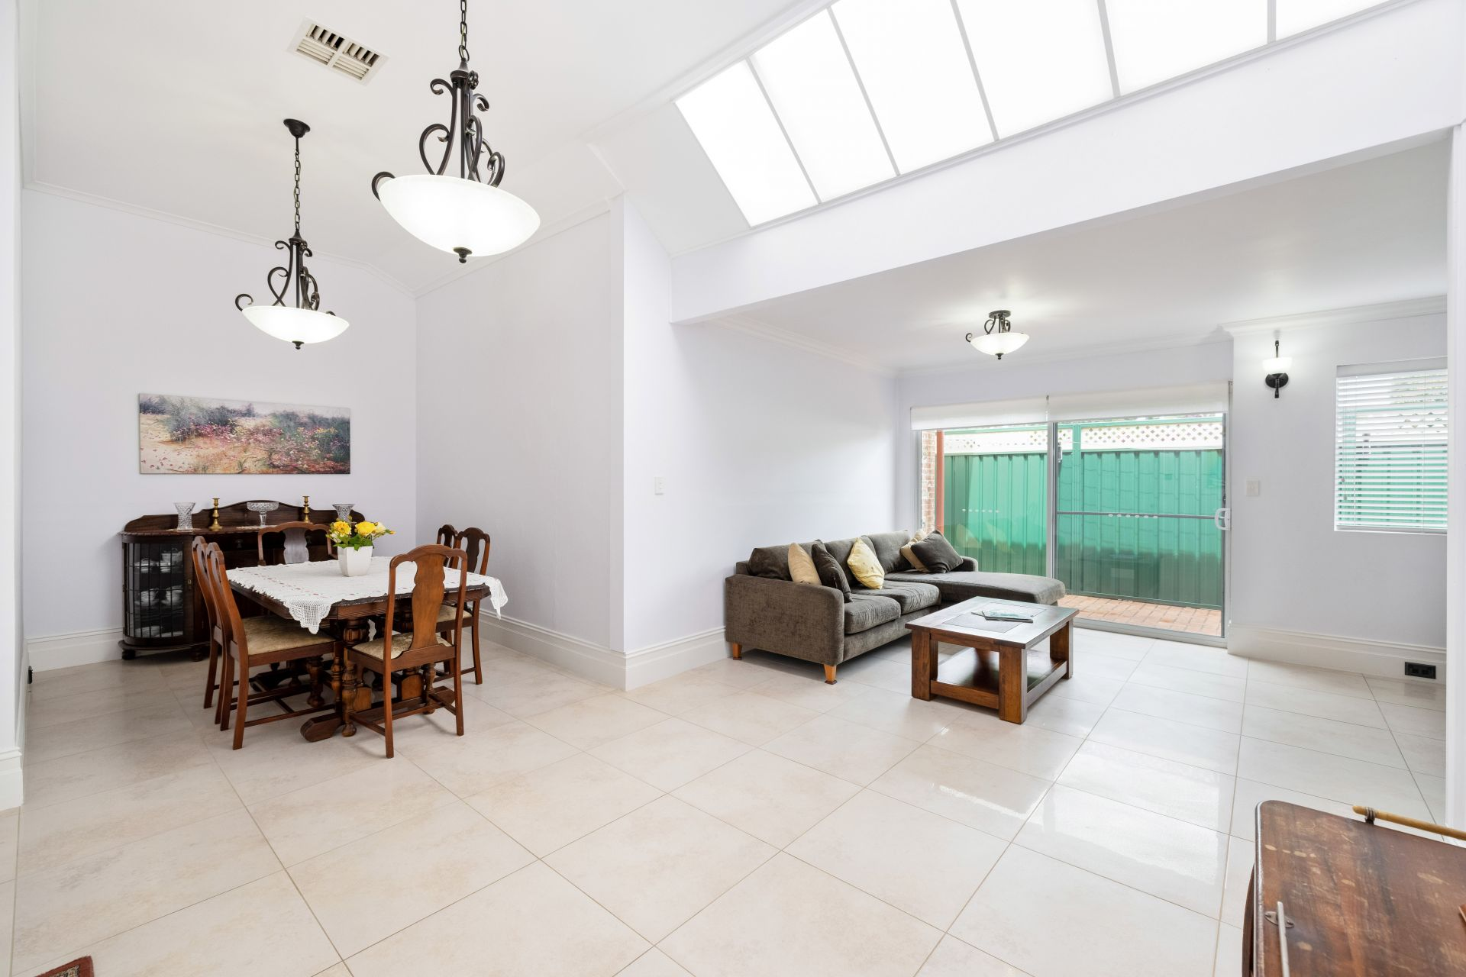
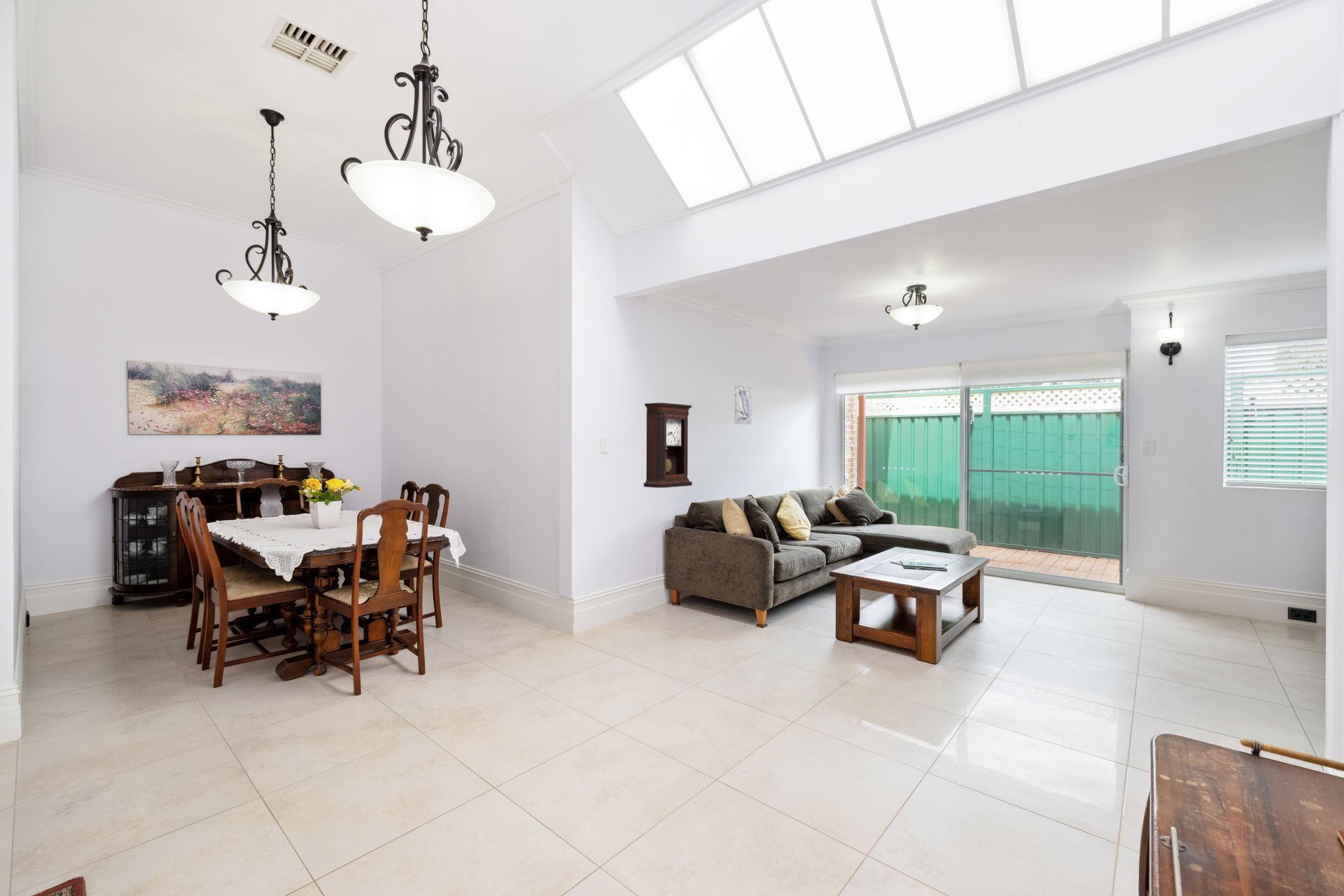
+ pendulum clock (670, 445)
+ wall art (743, 404)
